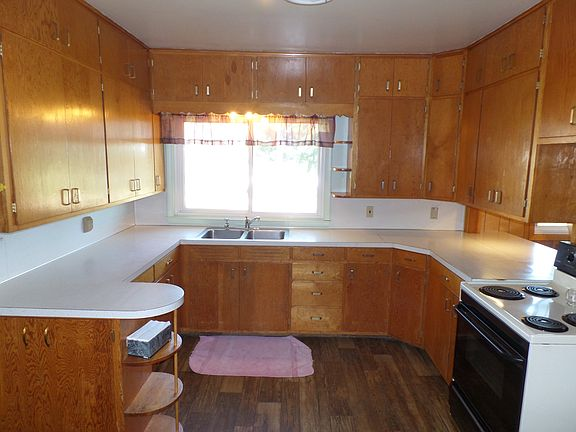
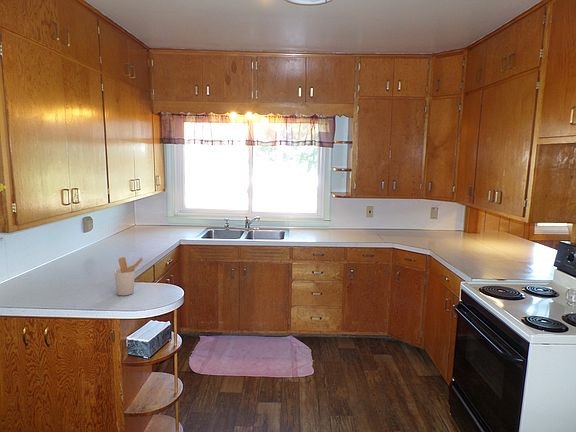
+ utensil holder (129, 275)
